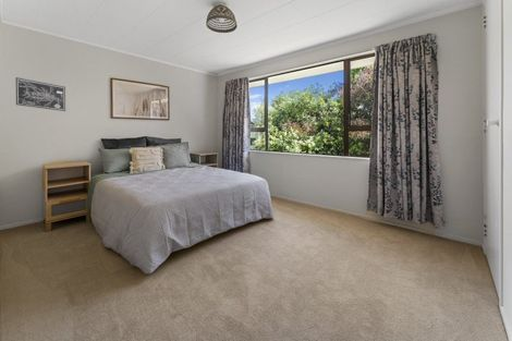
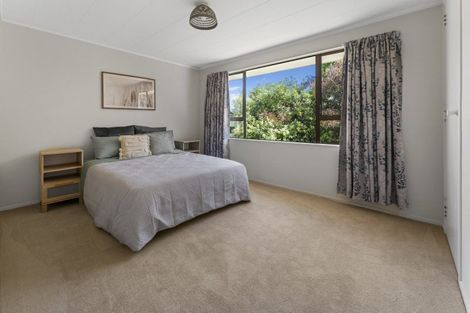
- wall art (41, 95)
